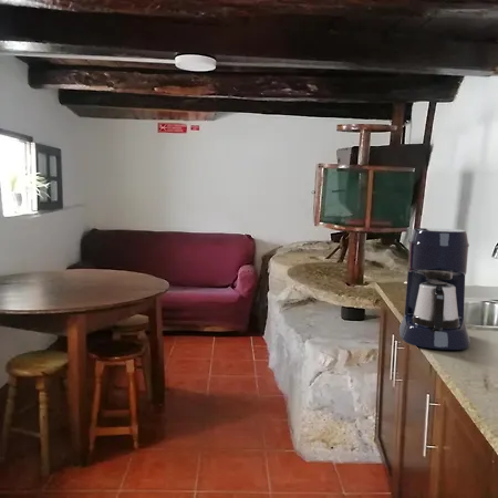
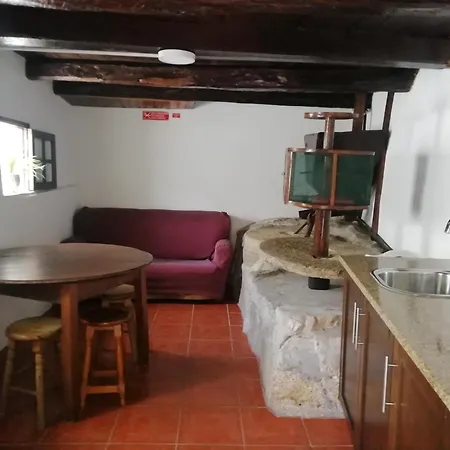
- coffee maker (438, 283)
